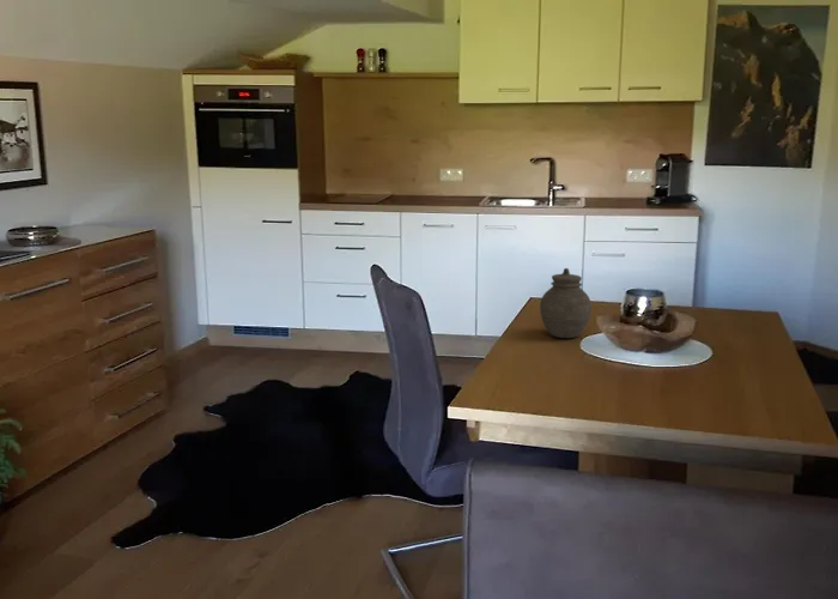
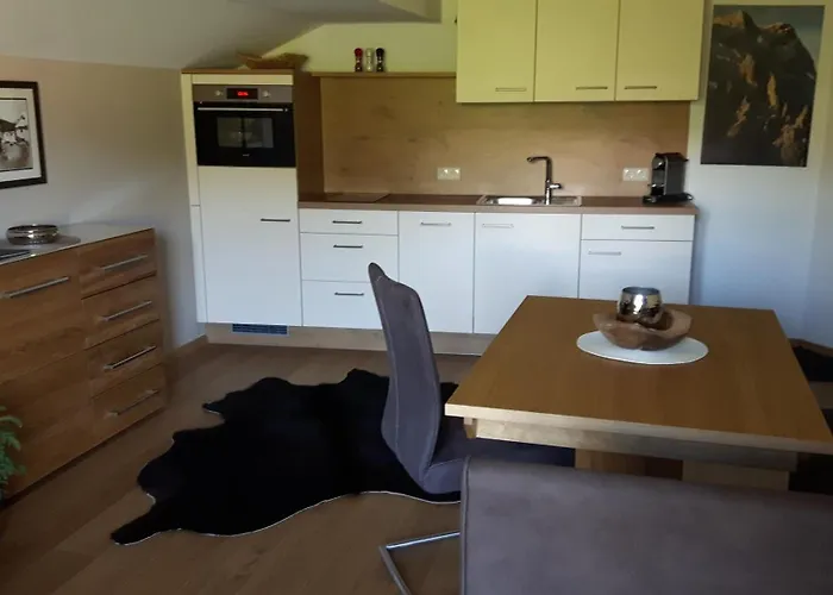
- jar (565, 302)
